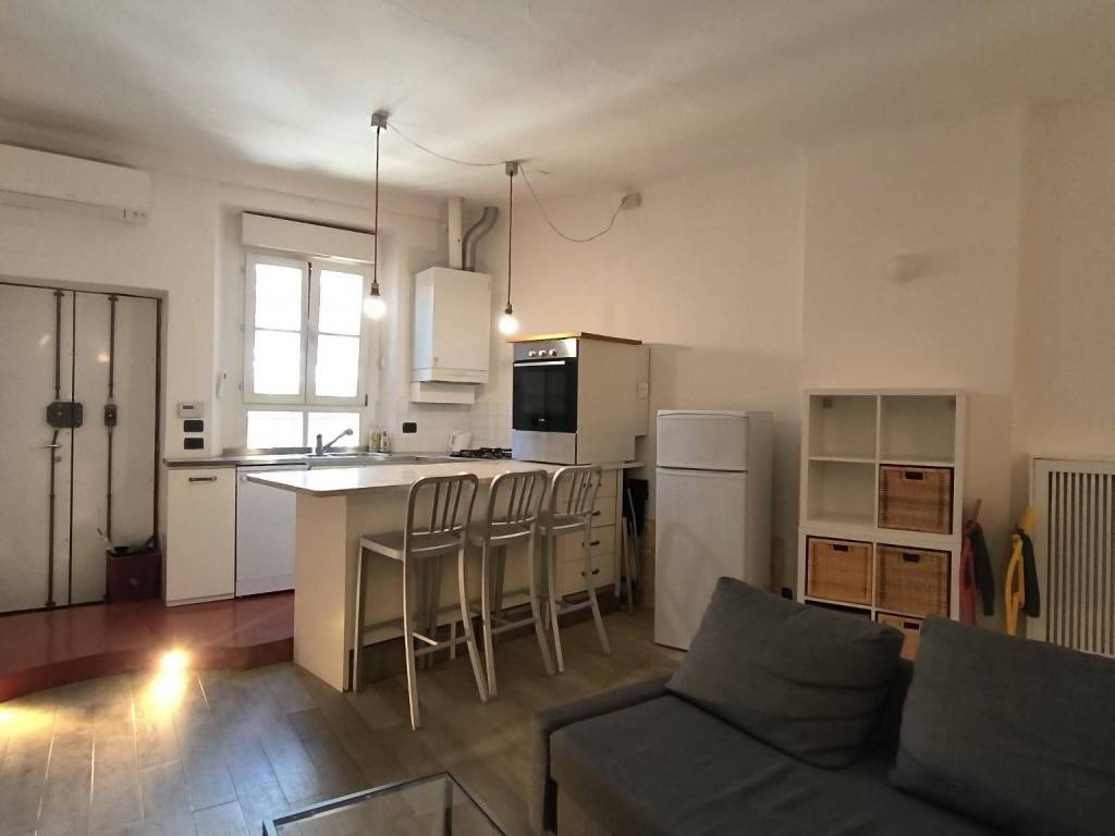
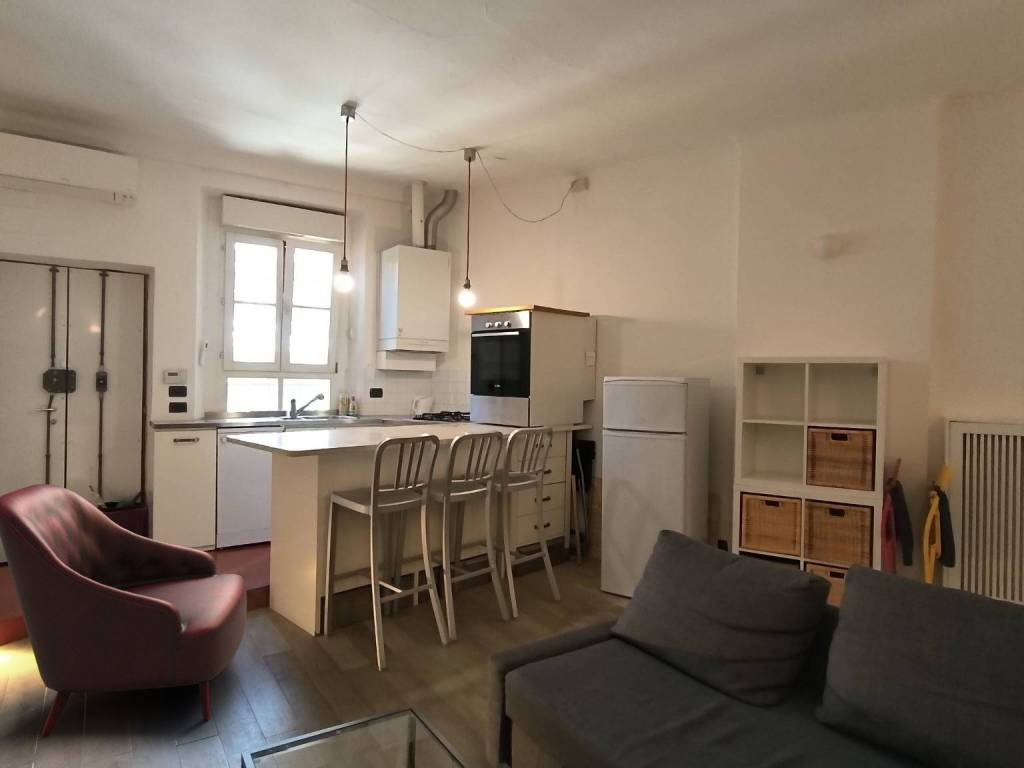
+ armchair (133, 587)
